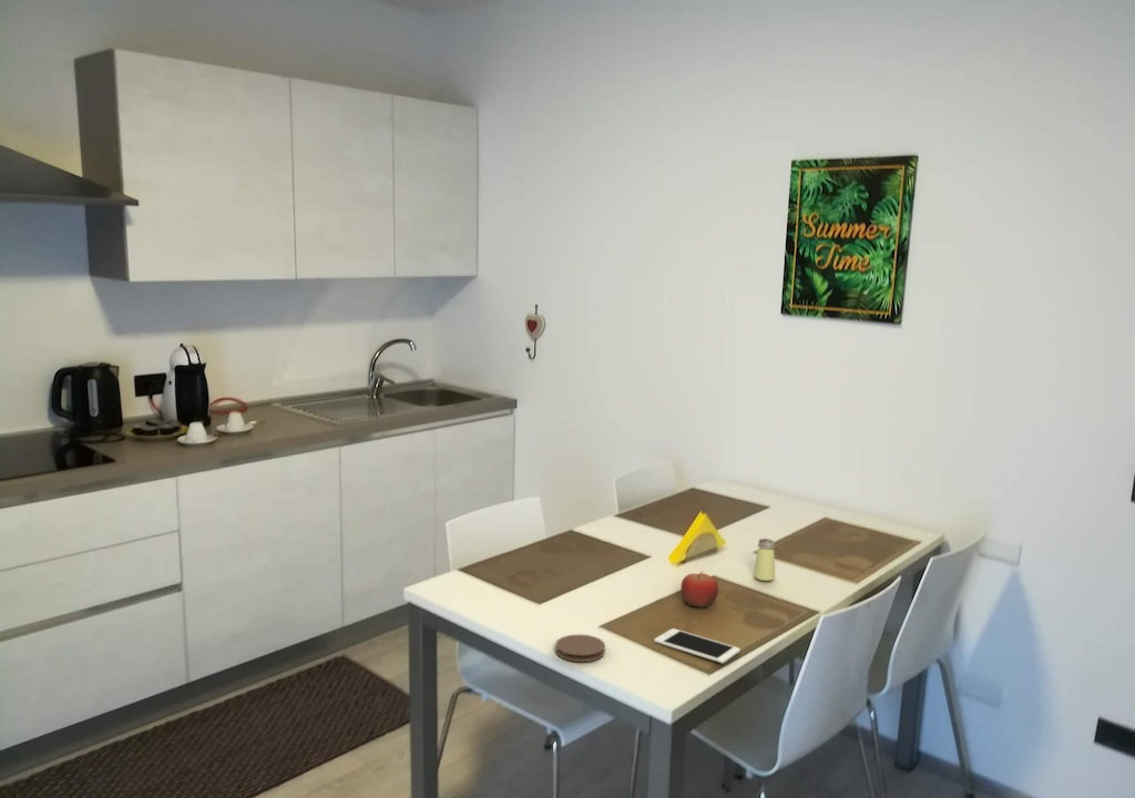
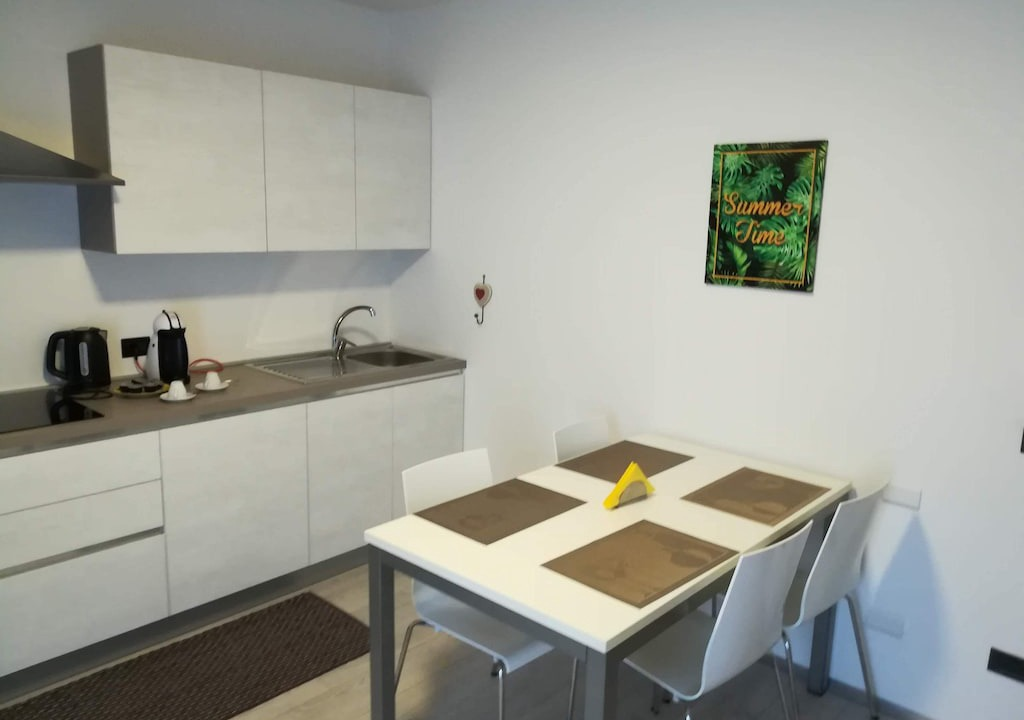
- cell phone (696, 645)
- saltshaker (765, 559)
- fruit (699, 586)
- coaster (580, 647)
